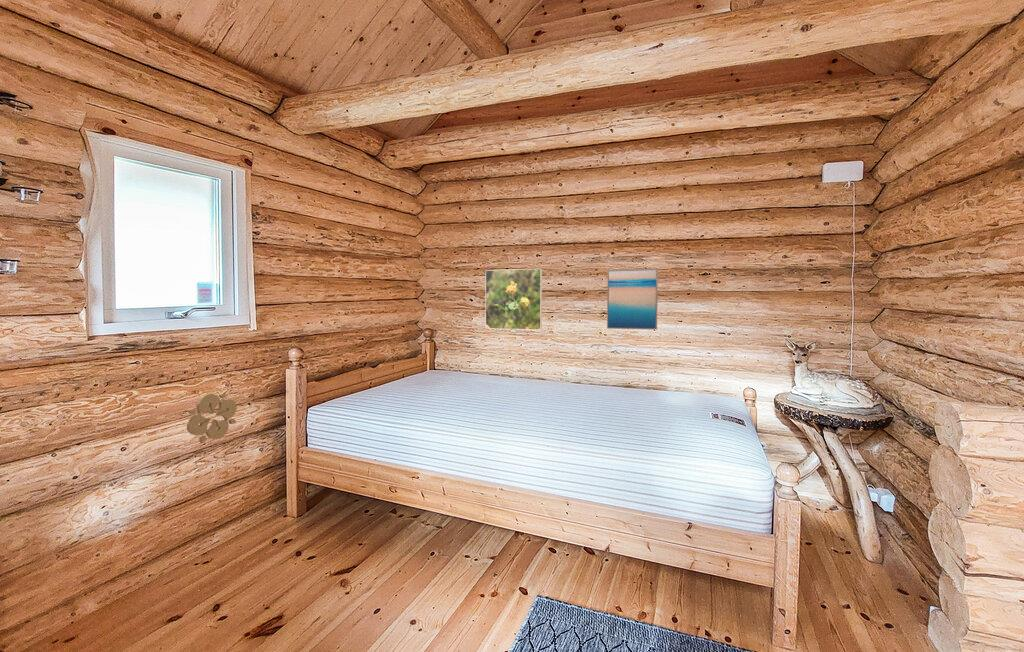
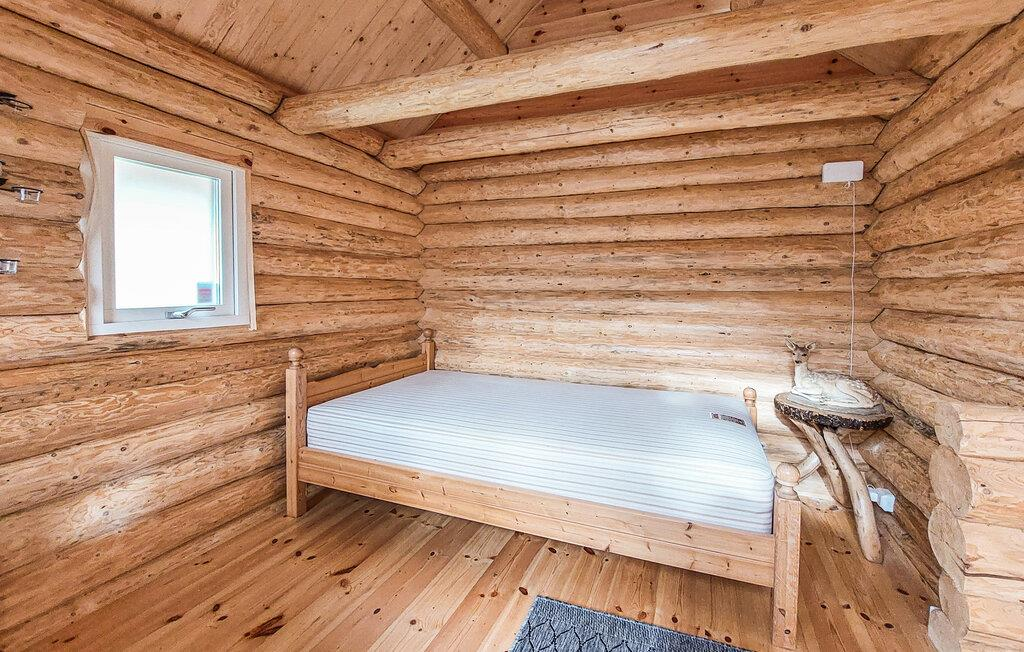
- wall ornament (213, 419)
- wall art (631, 299)
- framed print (513, 299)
